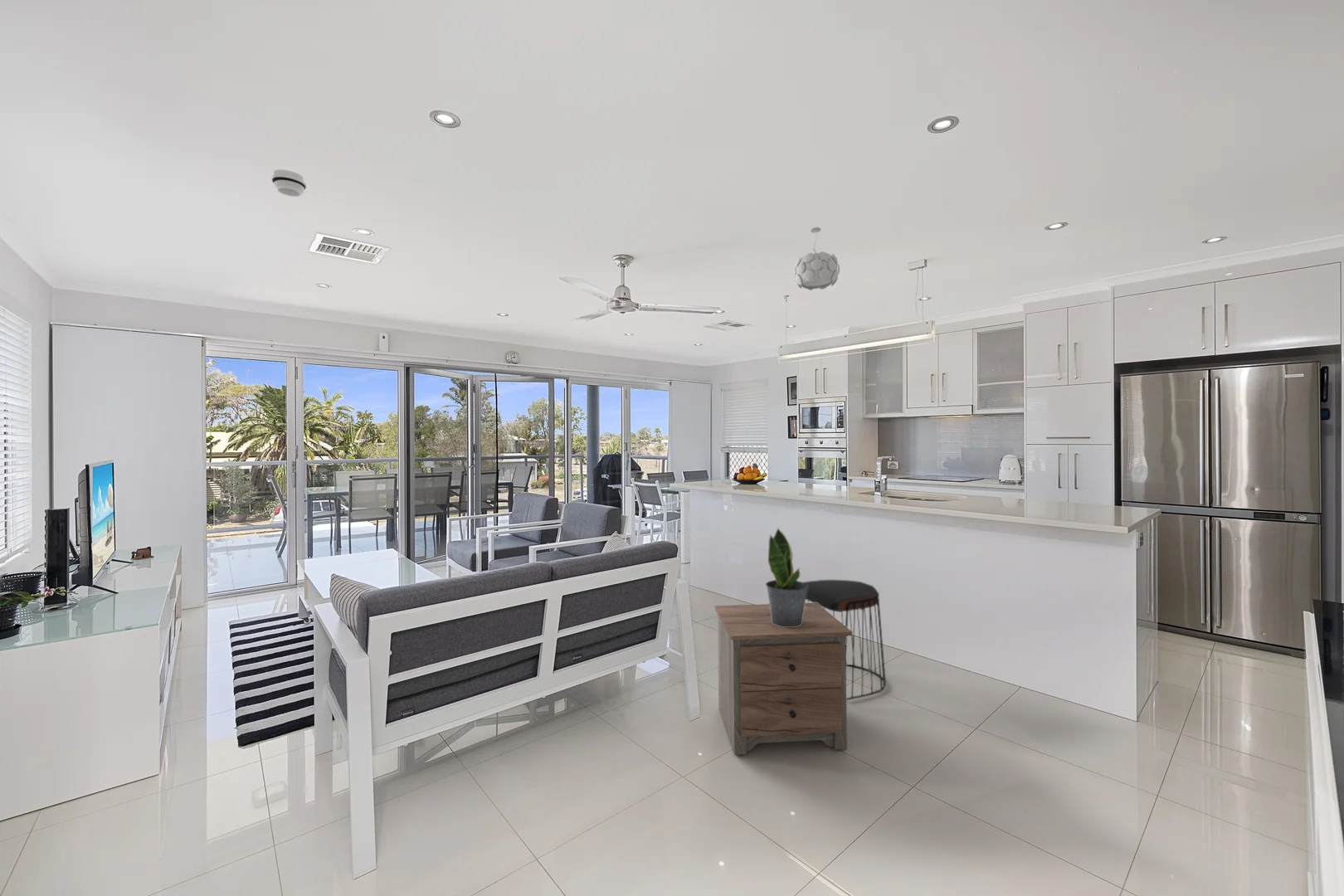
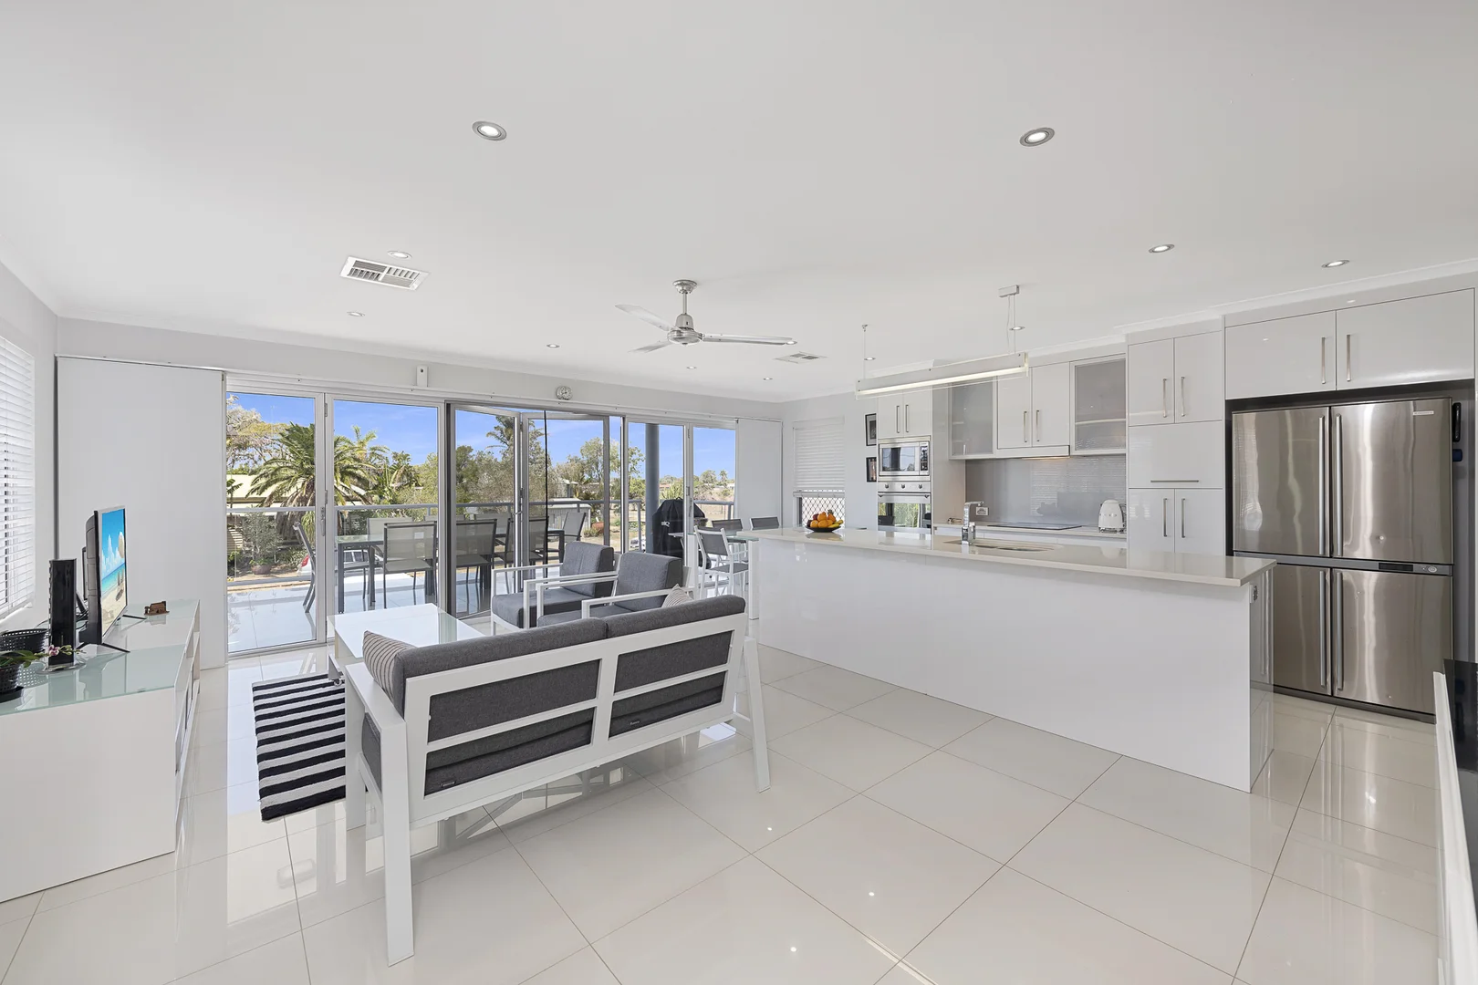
- stool (845, 636)
- potted plant (786, 576)
- nightstand (778, 674)
- pendant light (816, 257)
- smoke detector (289, 183)
